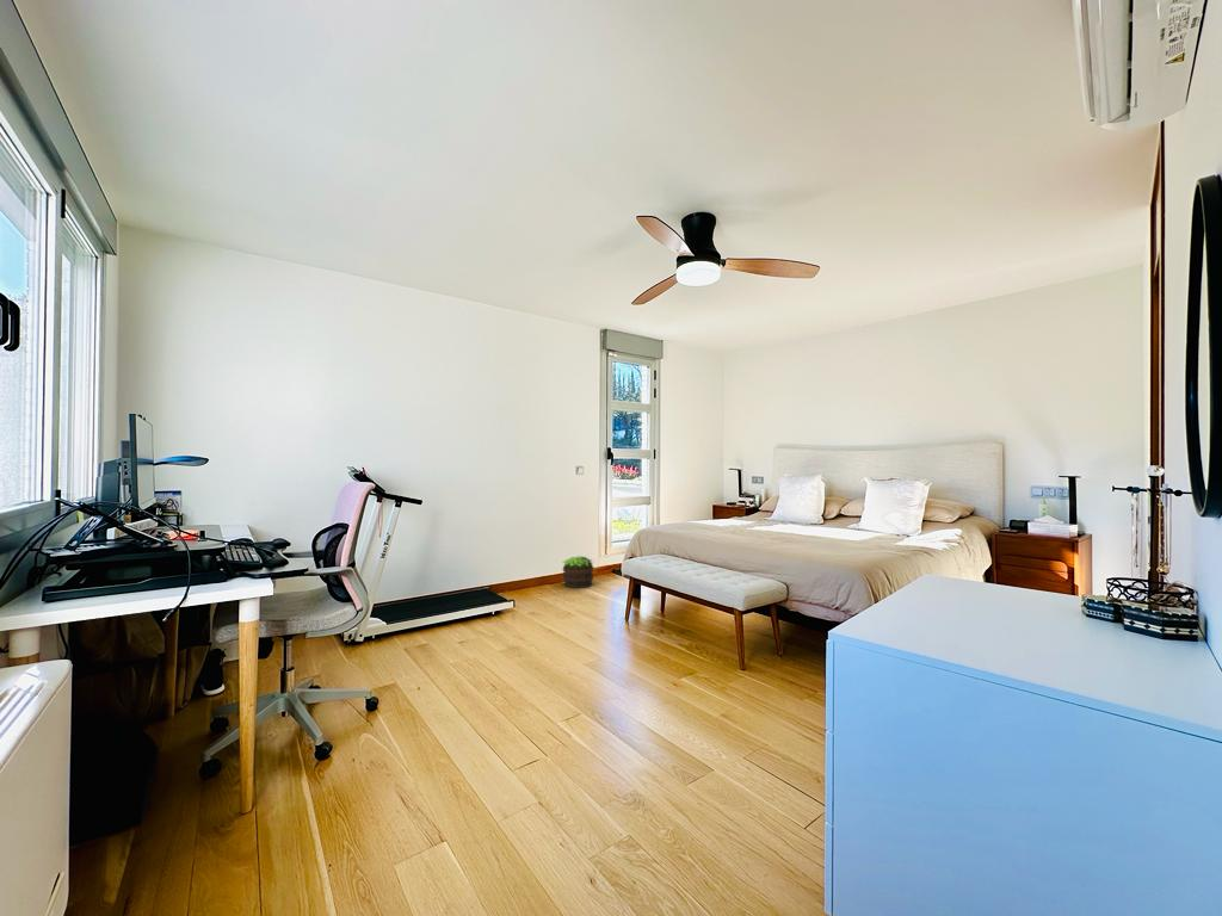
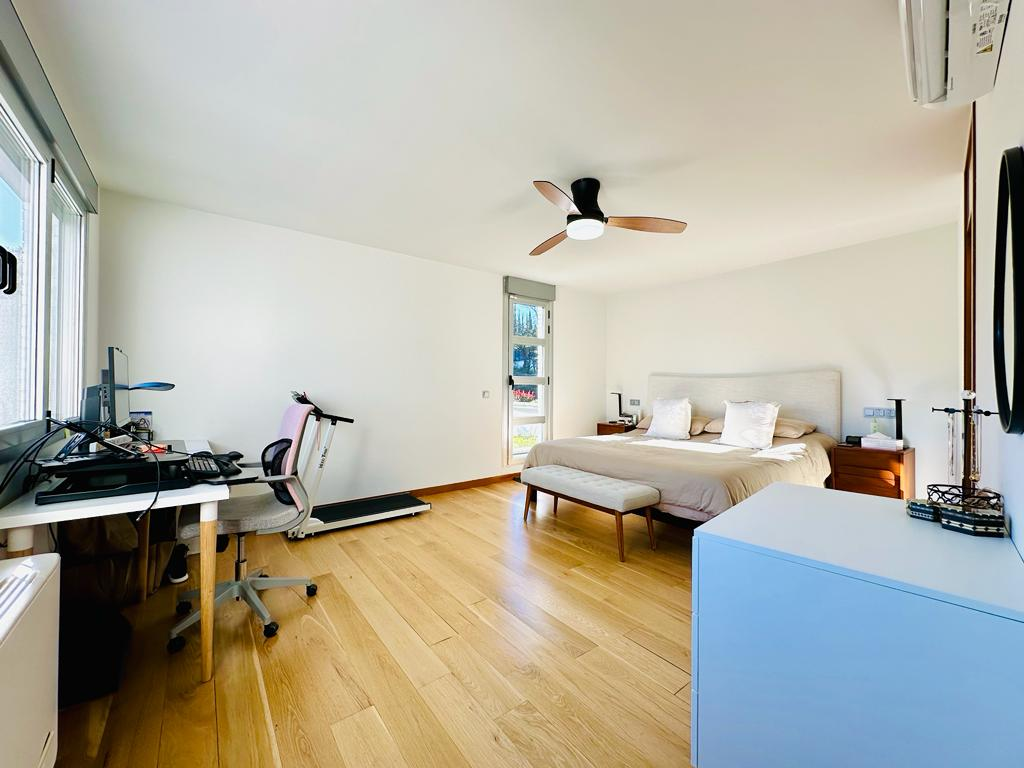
- potted plant (578, 570)
